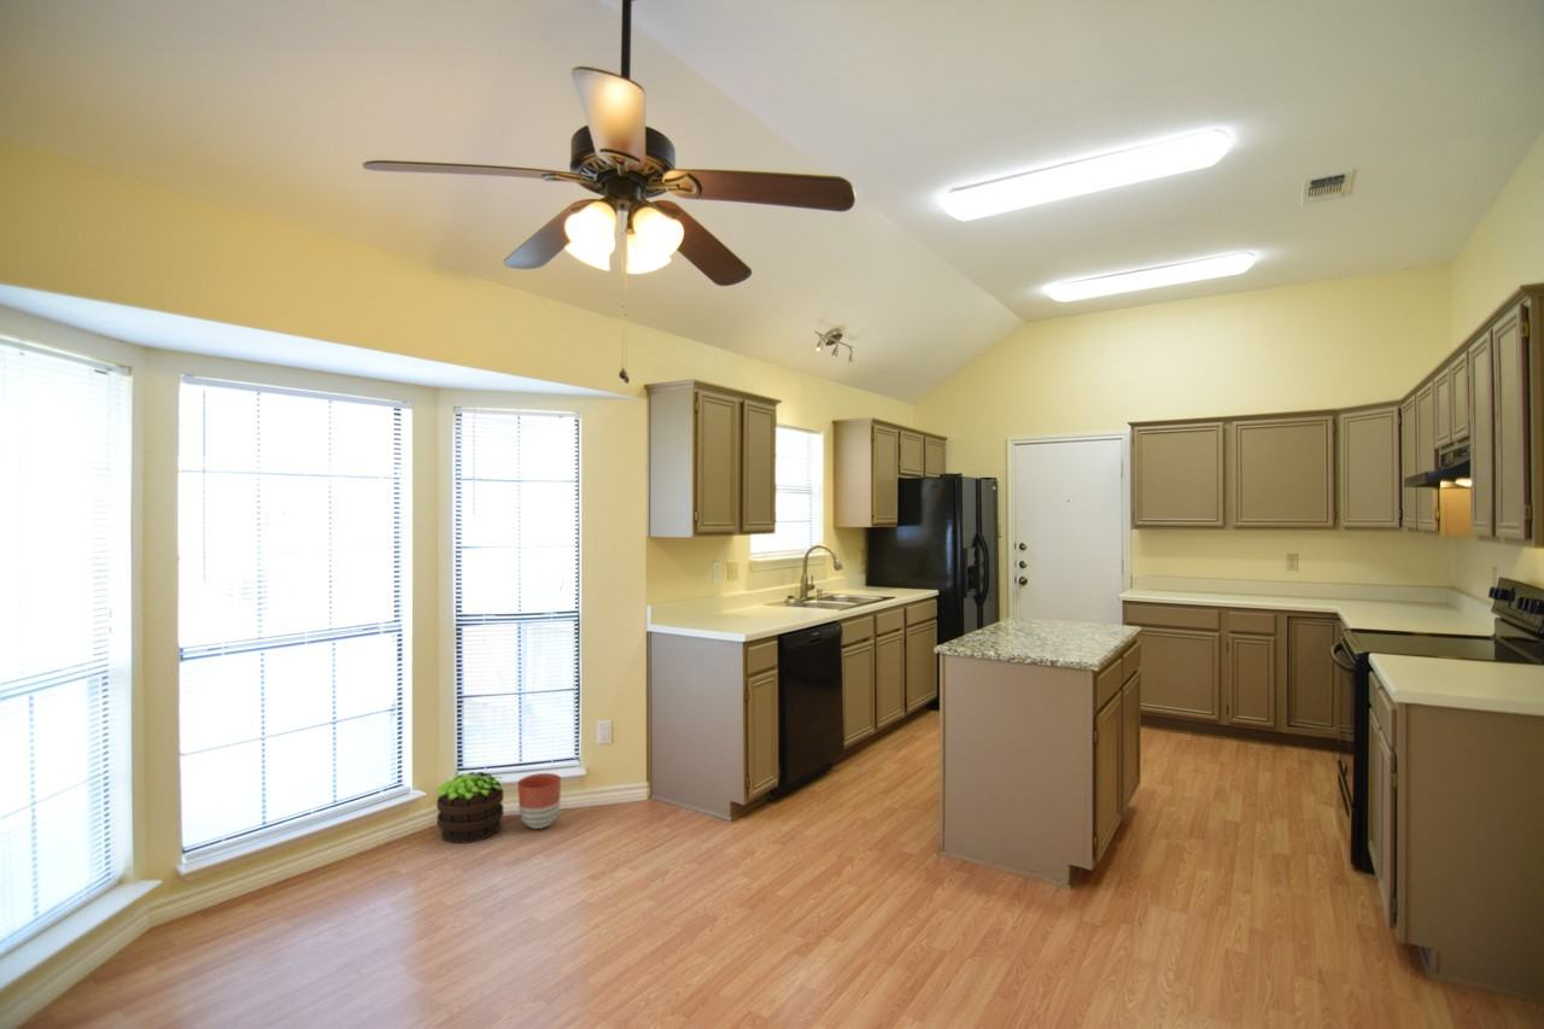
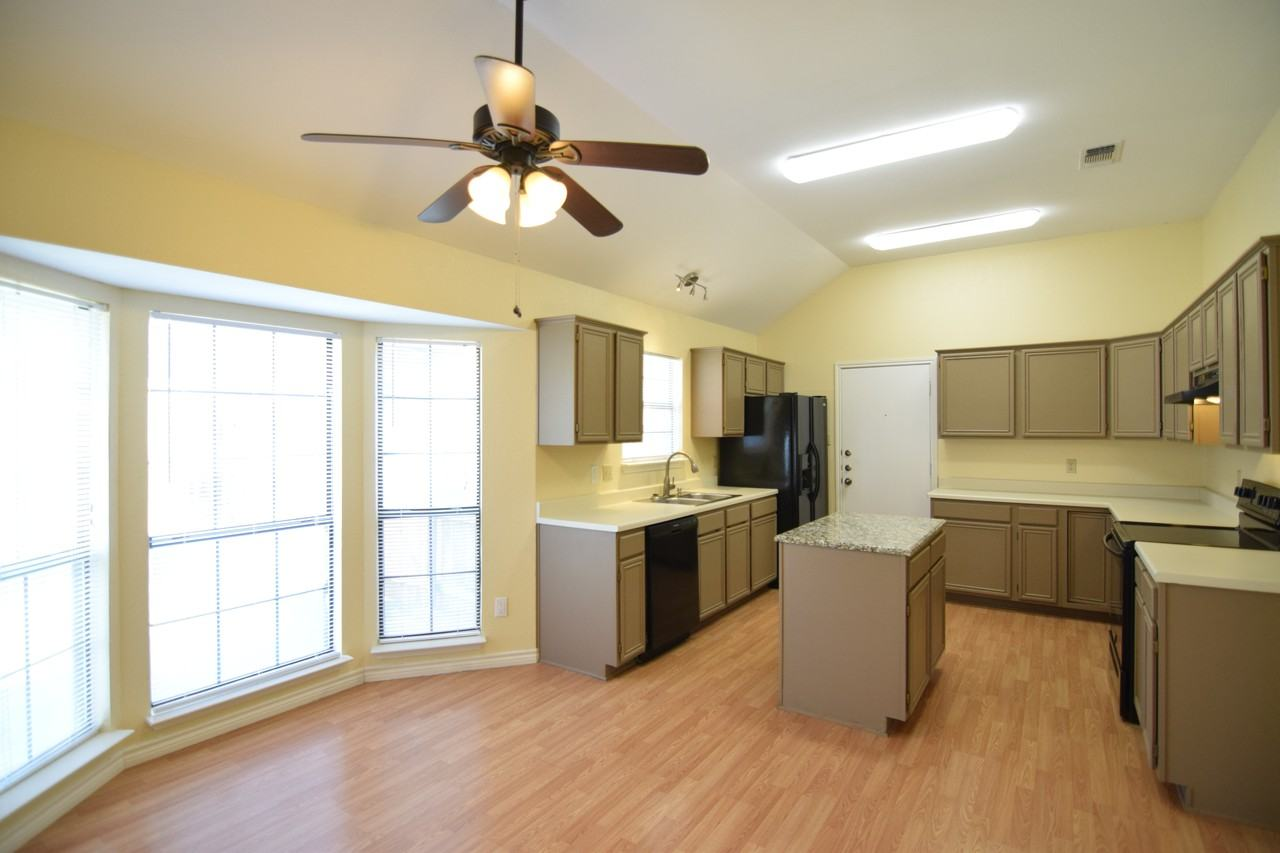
- planter (539, 802)
- potted plant (470, 802)
